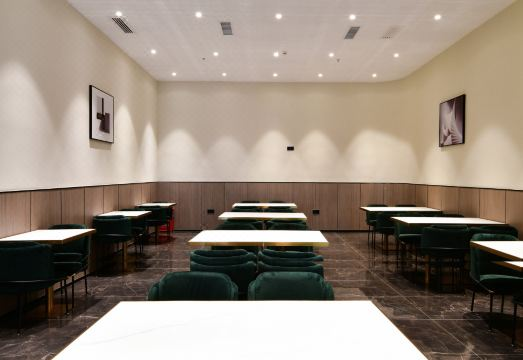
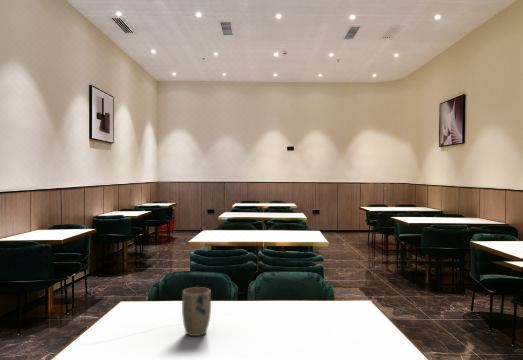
+ plant pot (196, 311)
